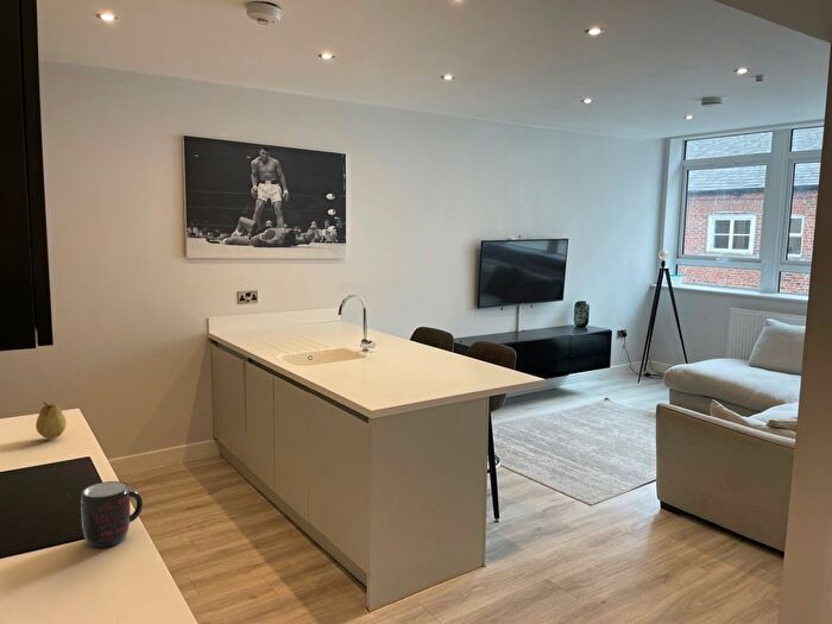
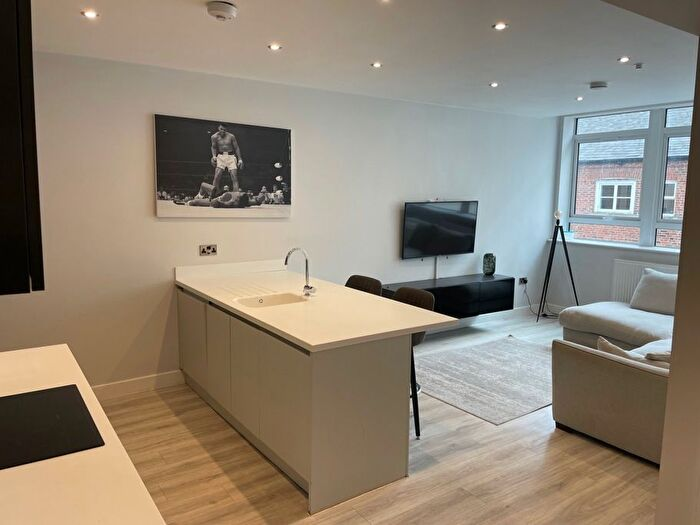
- fruit (50, 418)
- mug (113, 511)
